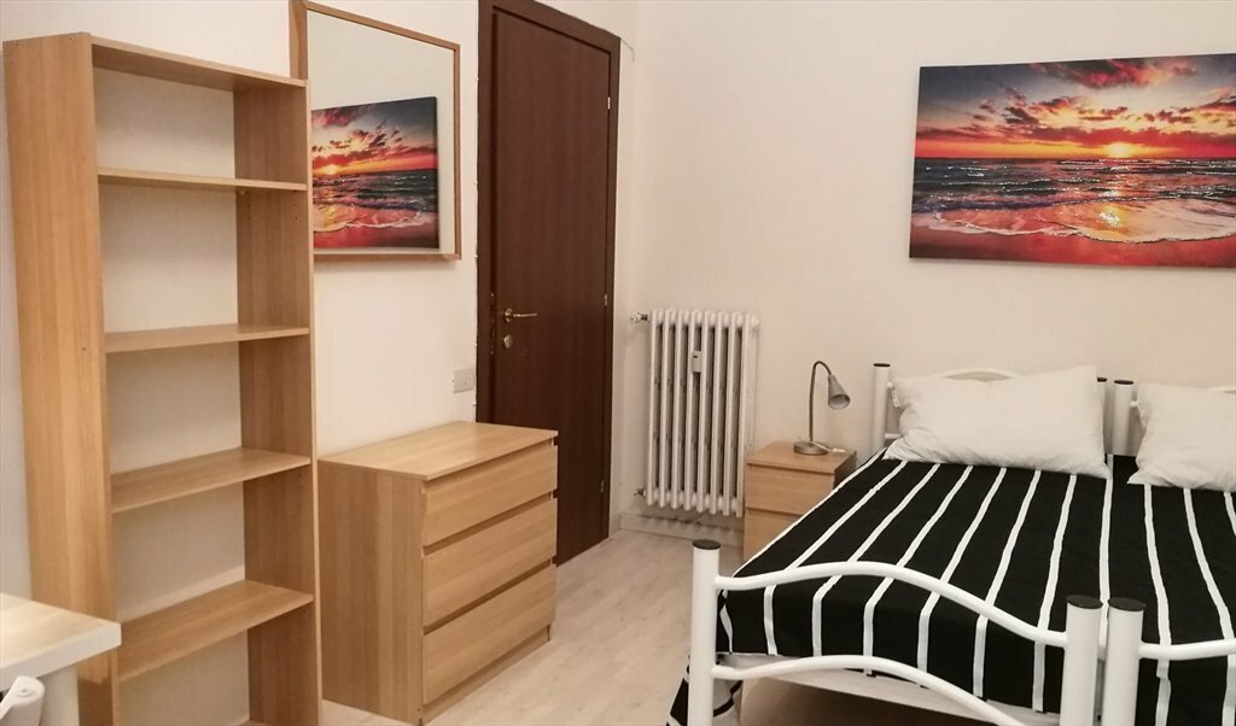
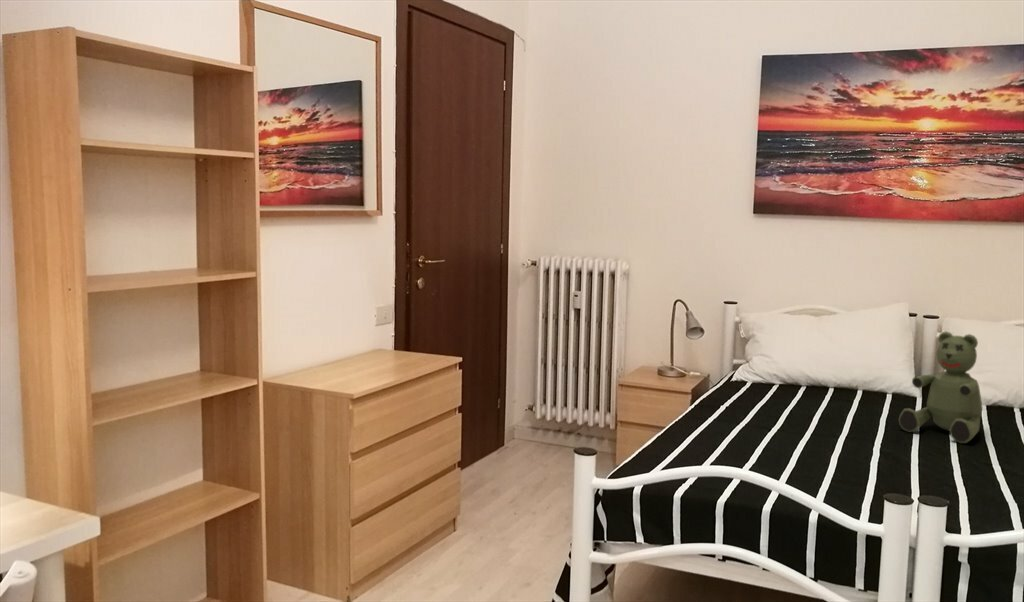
+ teddy bear (952, 383)
